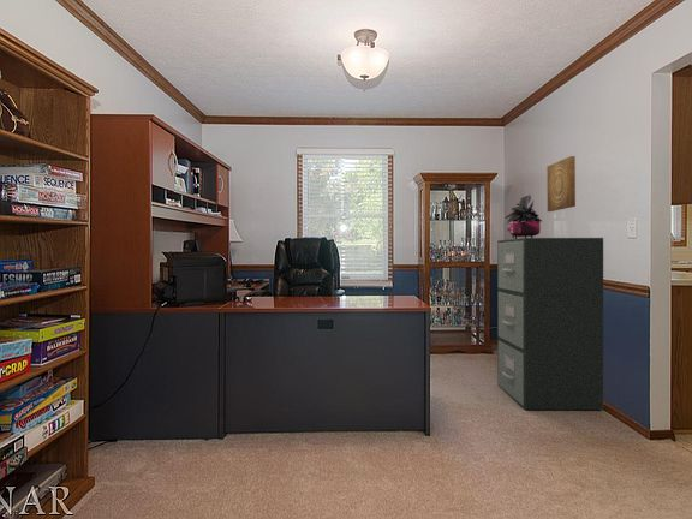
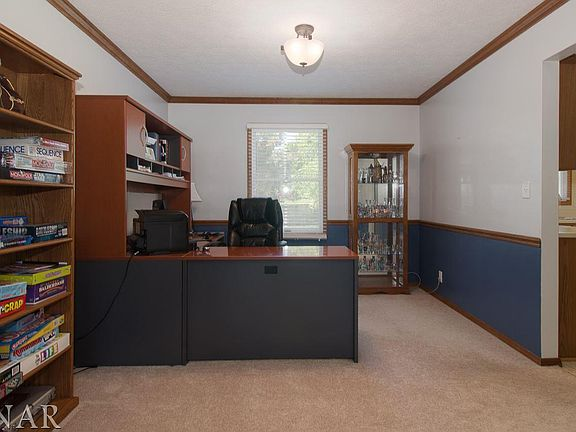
- potted plant (523, 216)
- wall art (560, 185)
- filing cabinet (543, 317)
